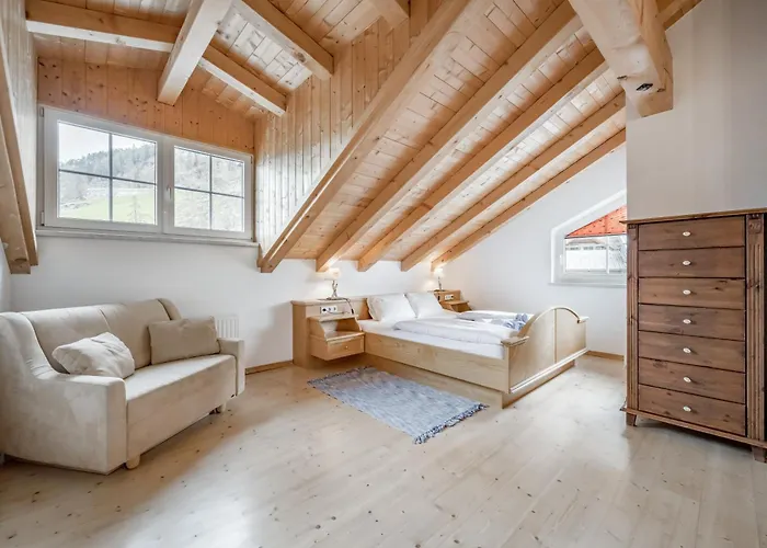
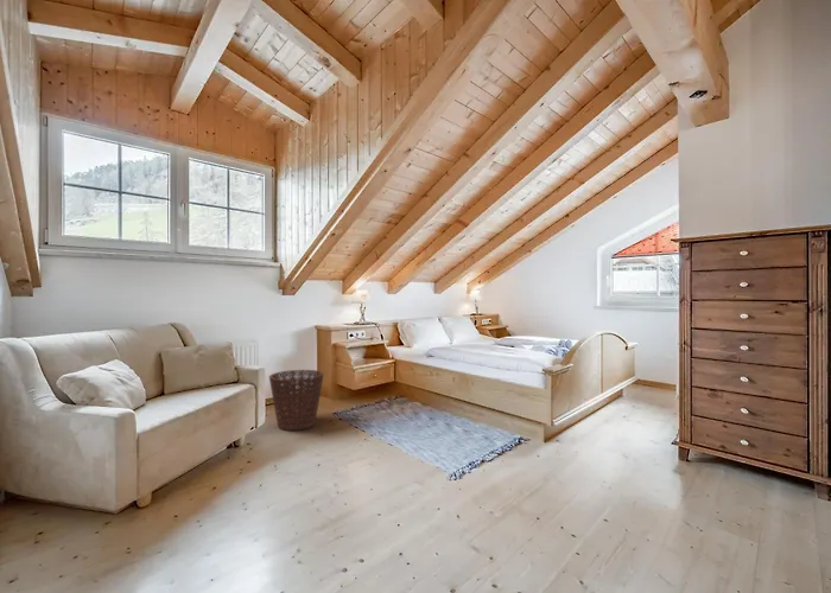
+ basket (296, 398)
